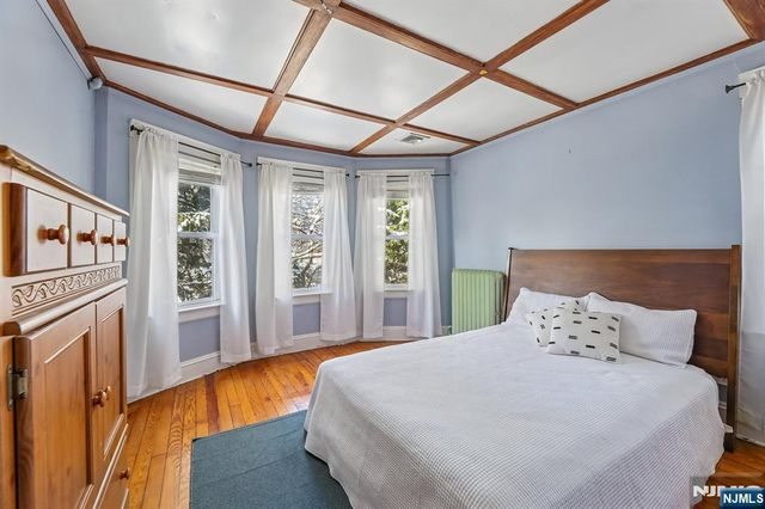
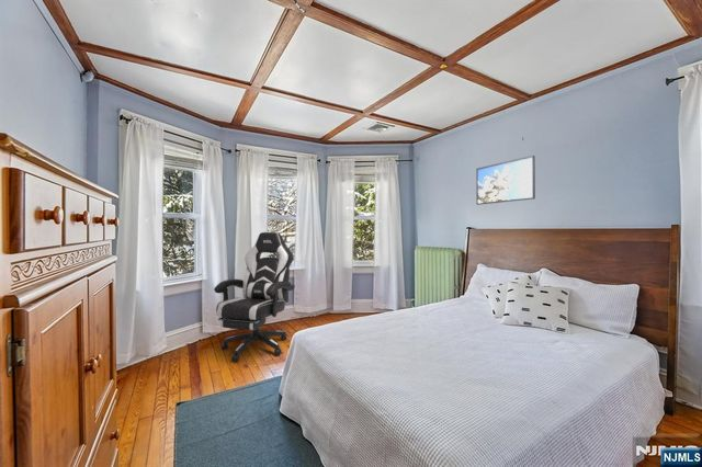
+ chair (256, 289)
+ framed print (502, 182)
